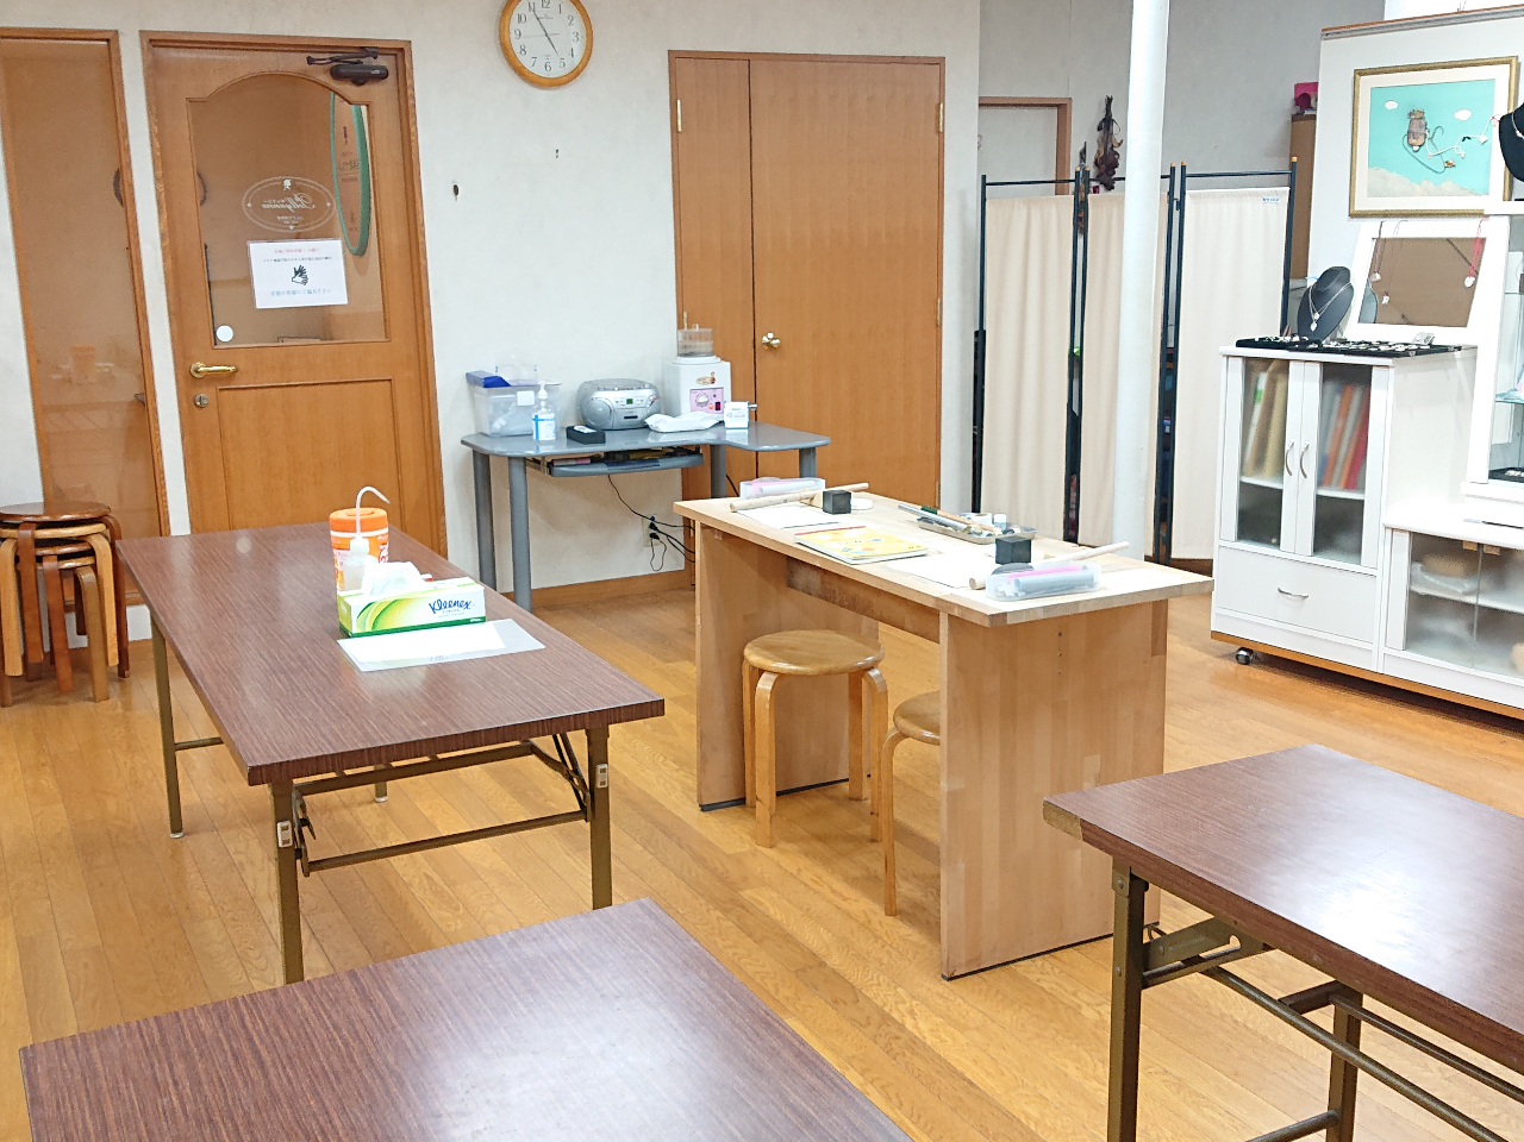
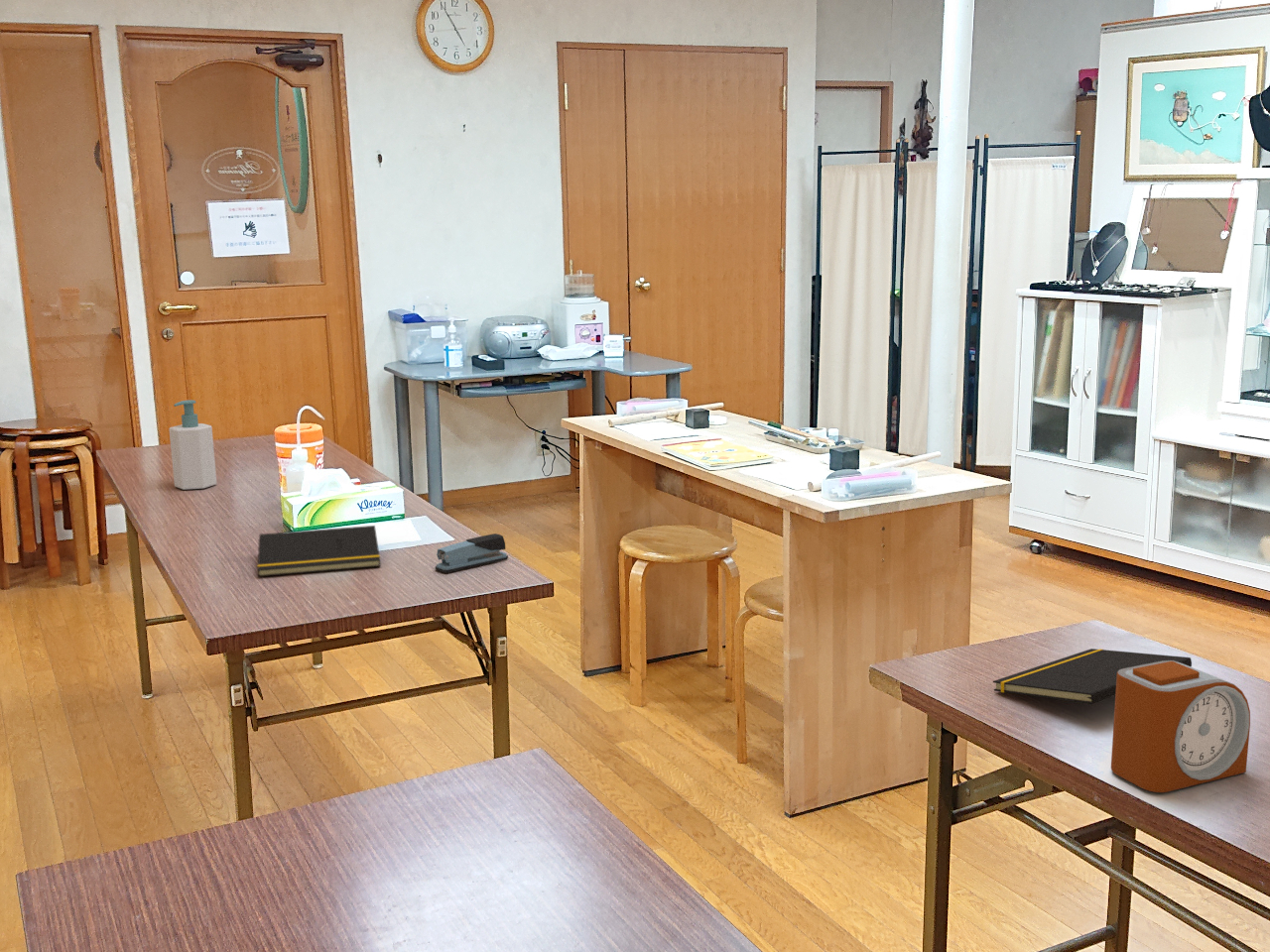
+ notepad (1091, 673)
+ stapler (471, 551)
+ alarm clock (1179, 719)
+ soap bottle (191, 443)
+ notepad (318, 549)
